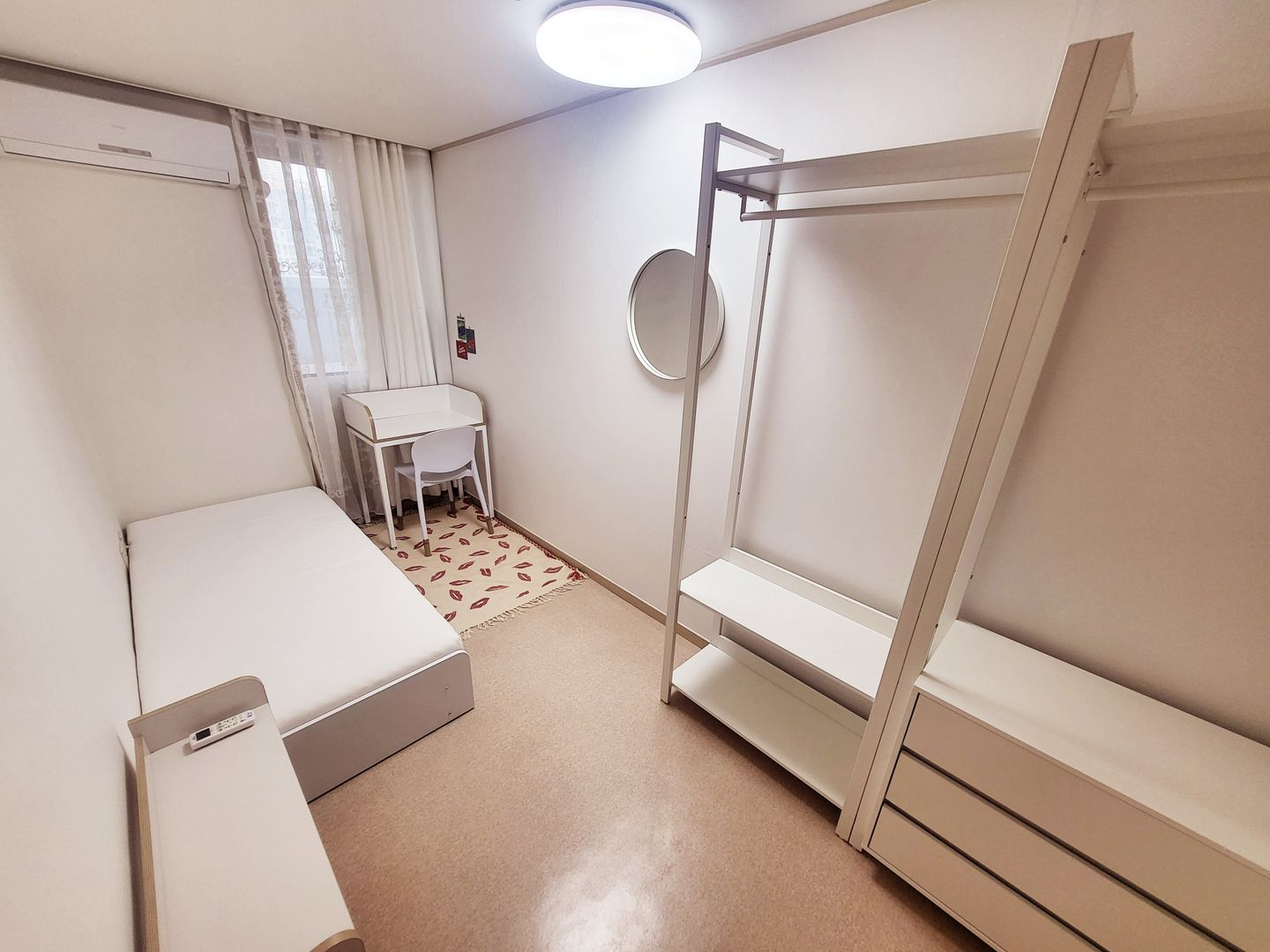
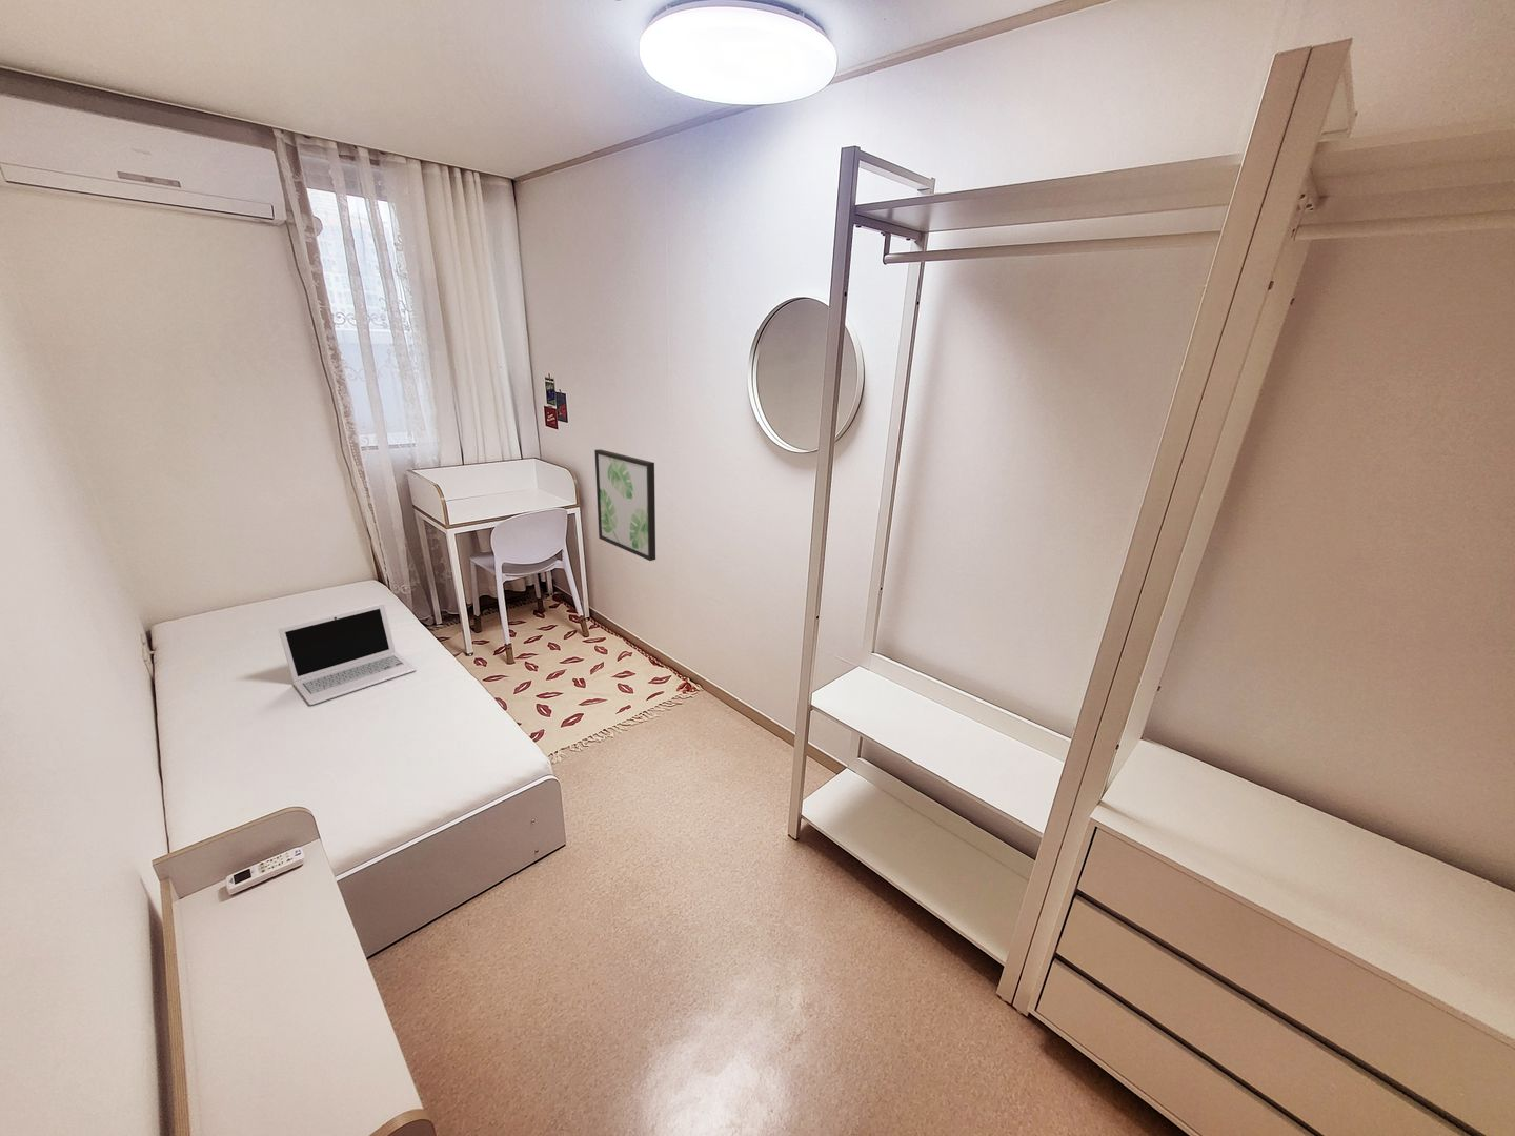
+ laptop (350, 650)
+ wall art (624, 502)
